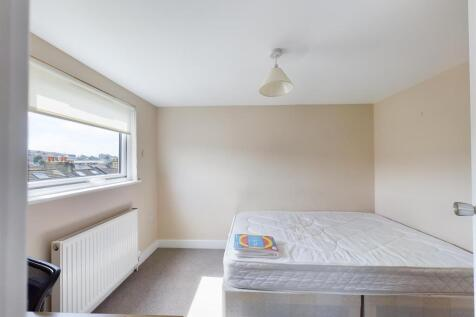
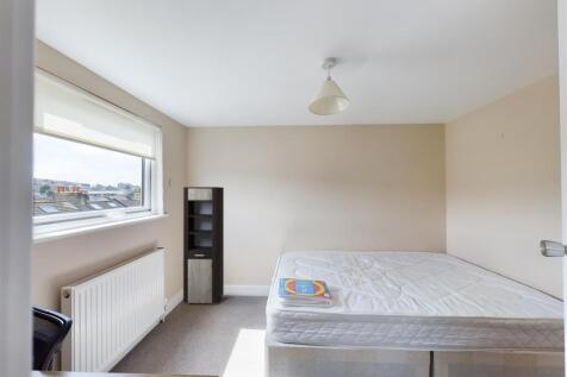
+ cabinet (204, 243)
